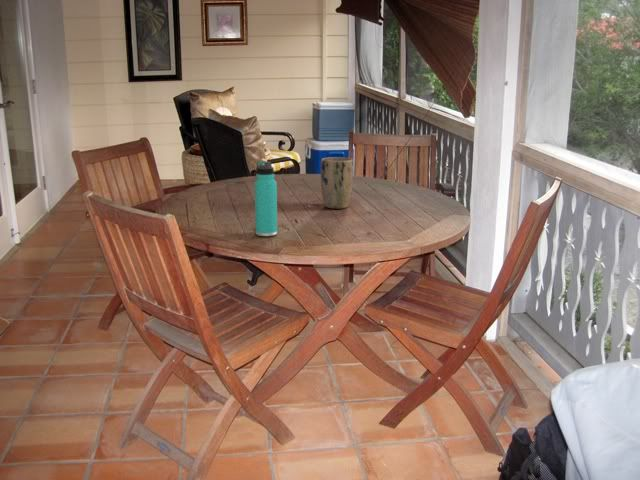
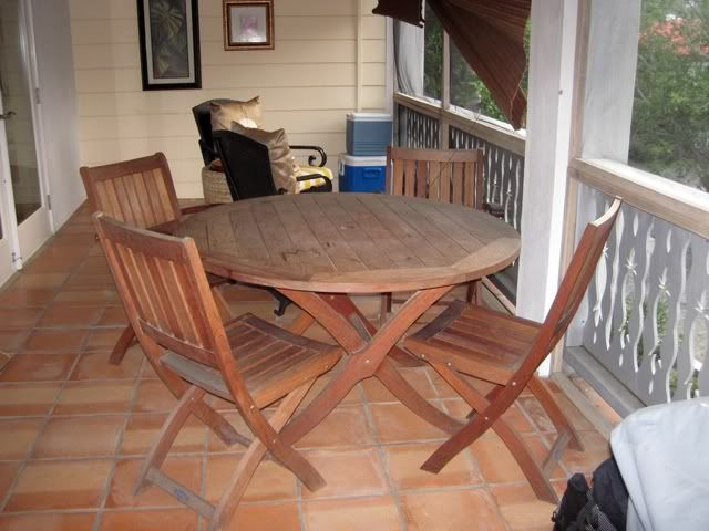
- plant pot (336, 183)
- thermos bottle (265, 198)
